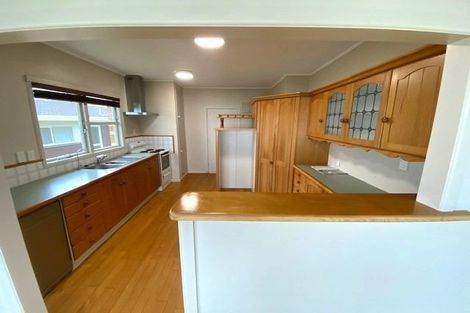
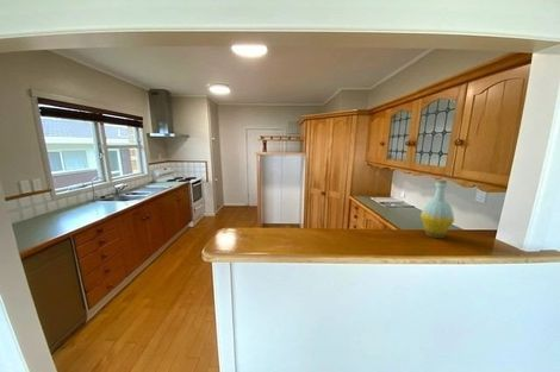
+ bottle (437, 208)
